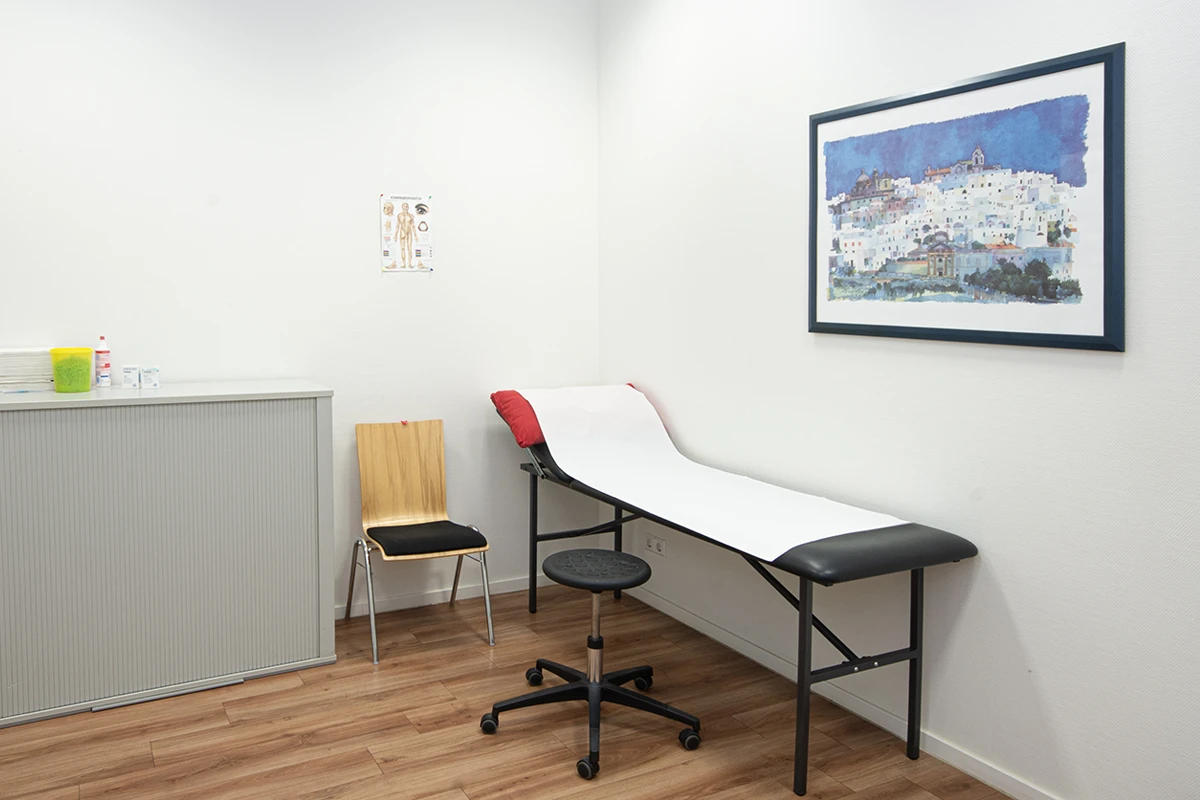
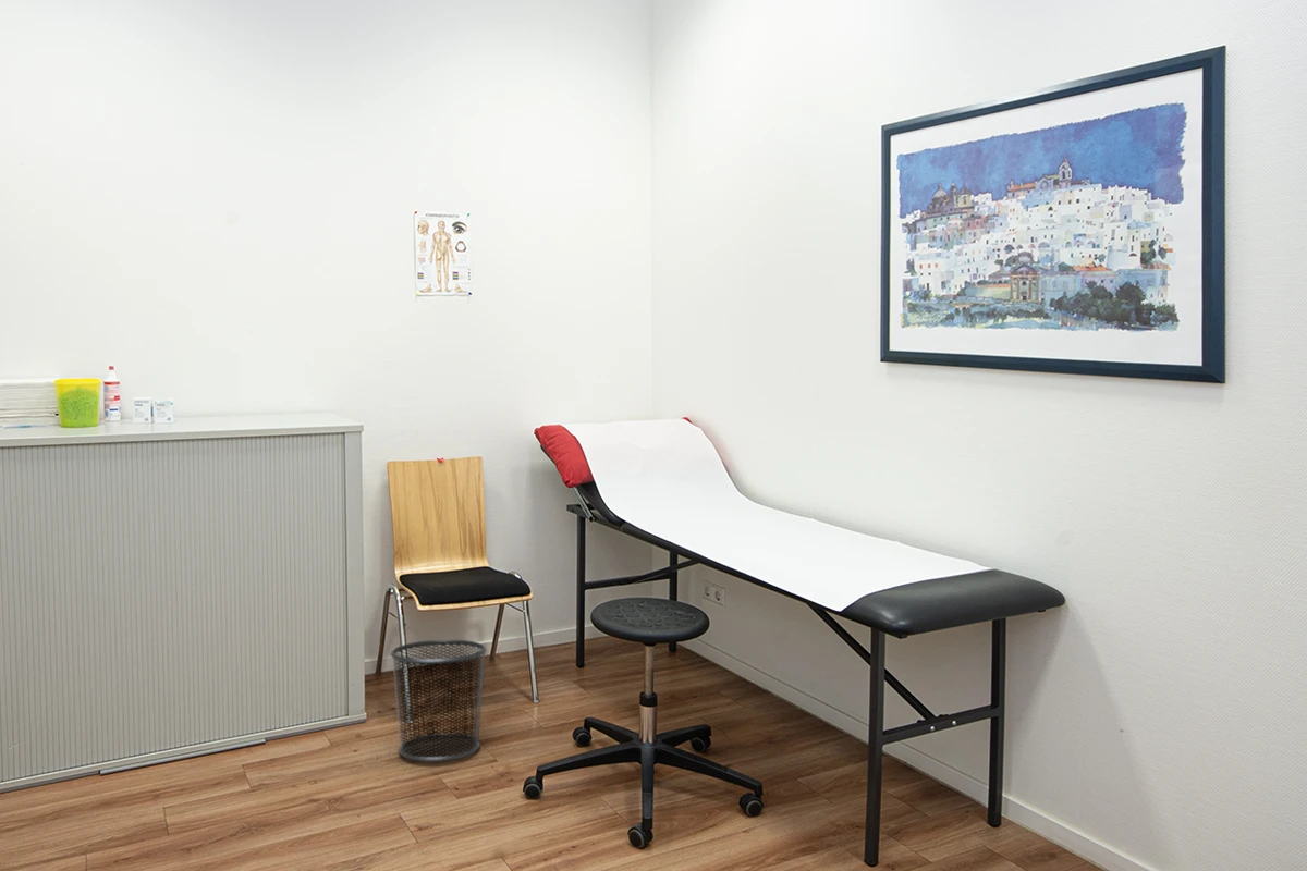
+ waste bin (439, 699)
